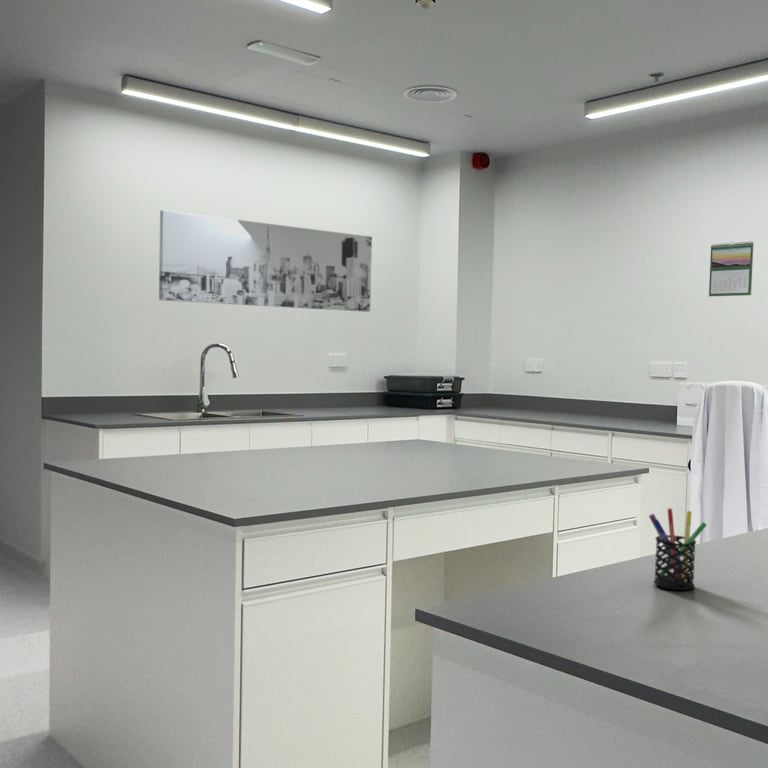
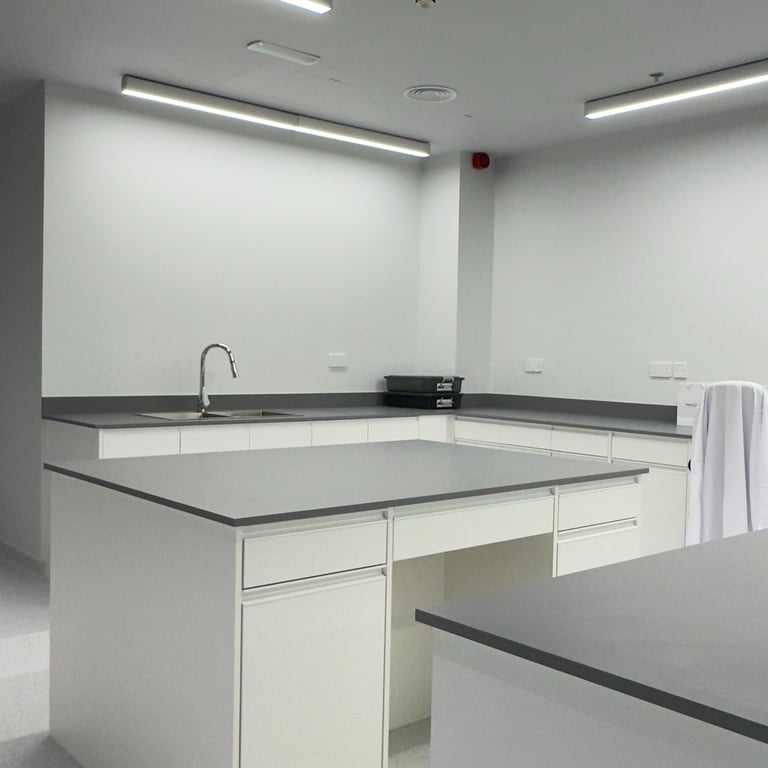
- pen holder (679, 546)
- wall art (274, 265)
- calendar (730, 268)
